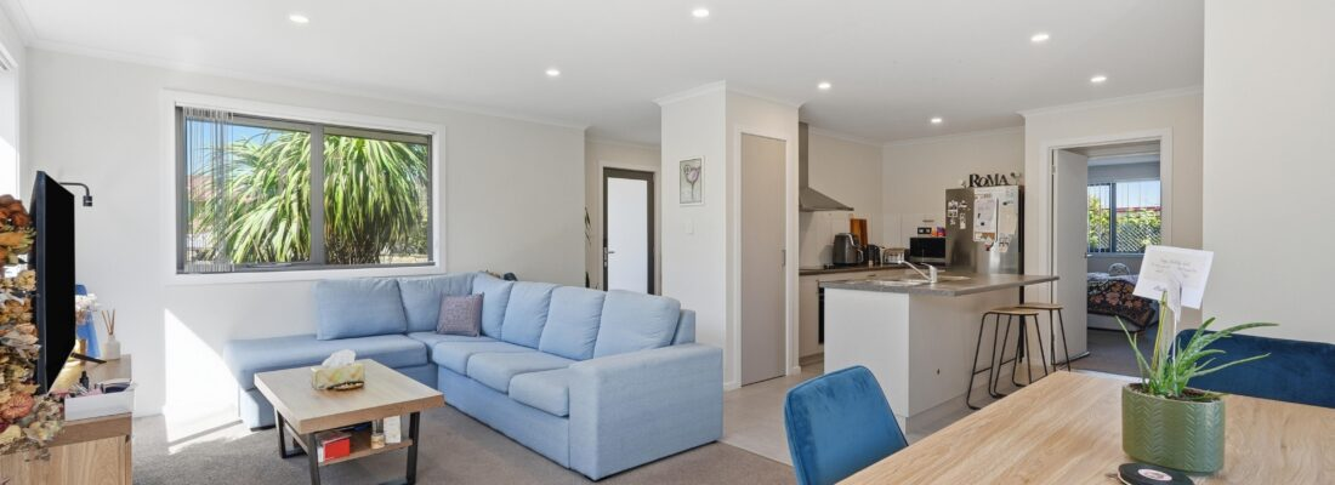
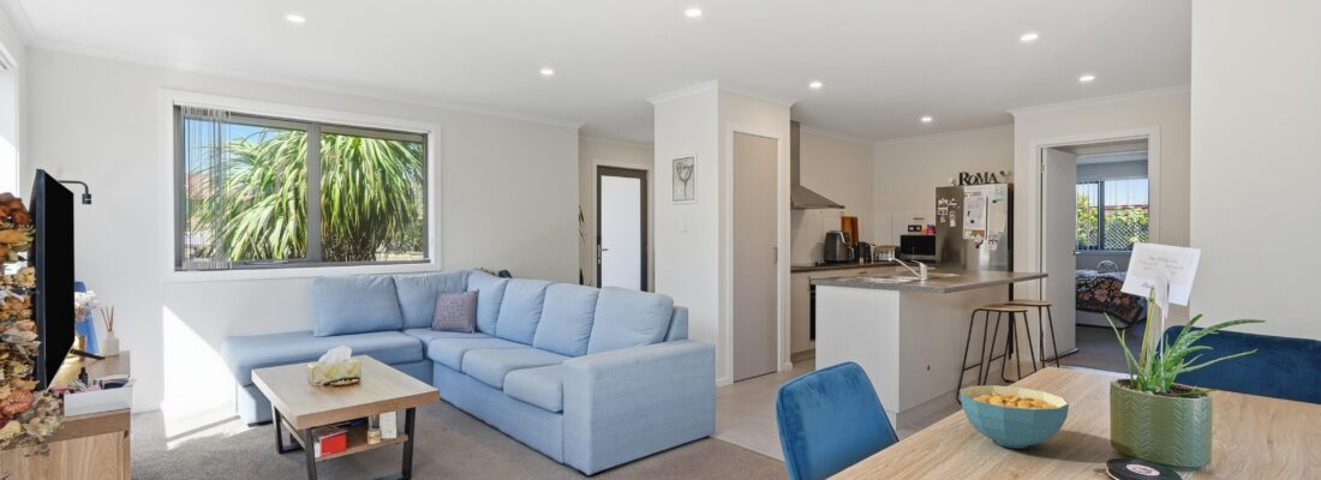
+ cereal bowl (1011, 420)
